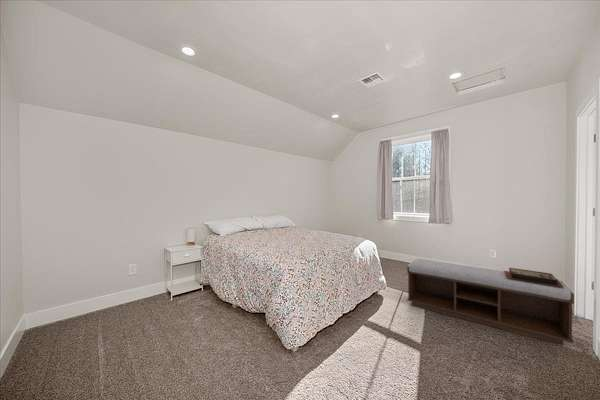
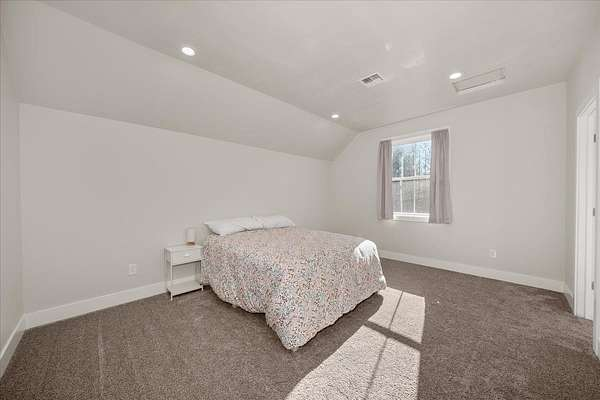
- bench (476, 292)
- decorative box (531, 275)
